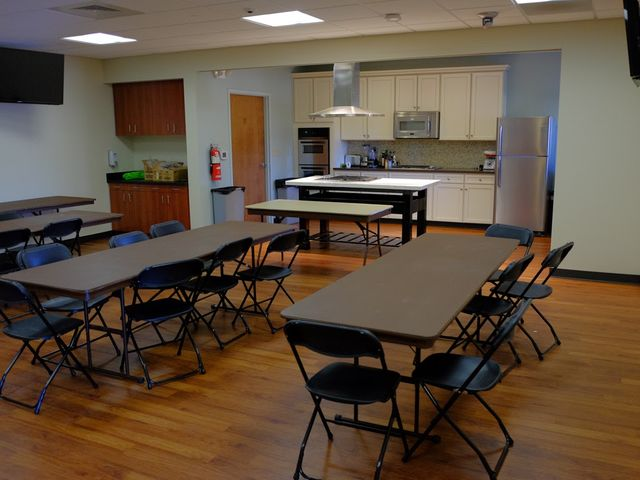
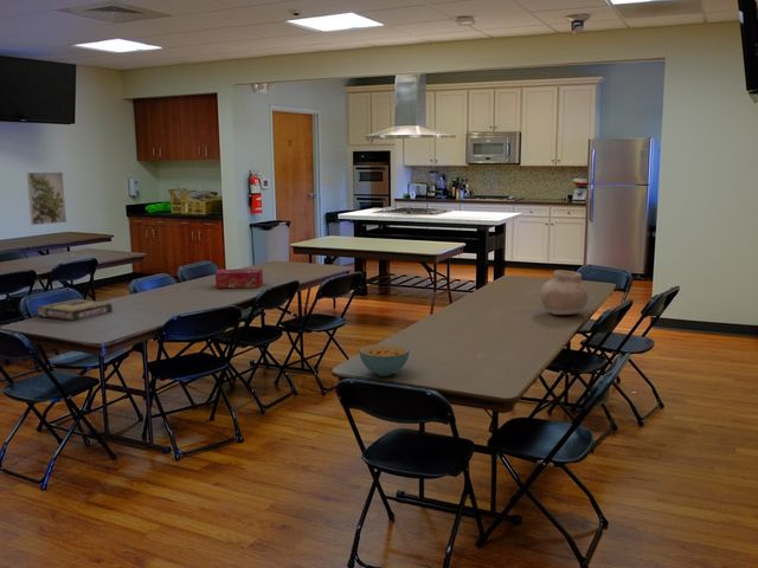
+ cereal bowl (384, 361)
+ video game box (75, 309)
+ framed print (46, 198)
+ tissue box (239, 278)
+ vase (564, 292)
